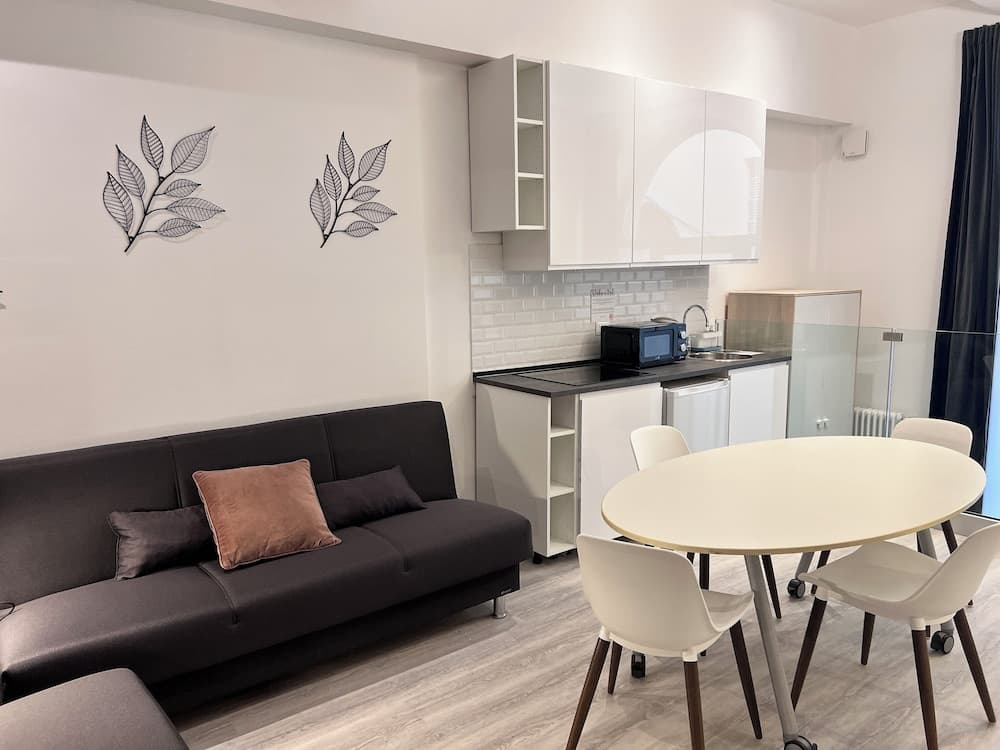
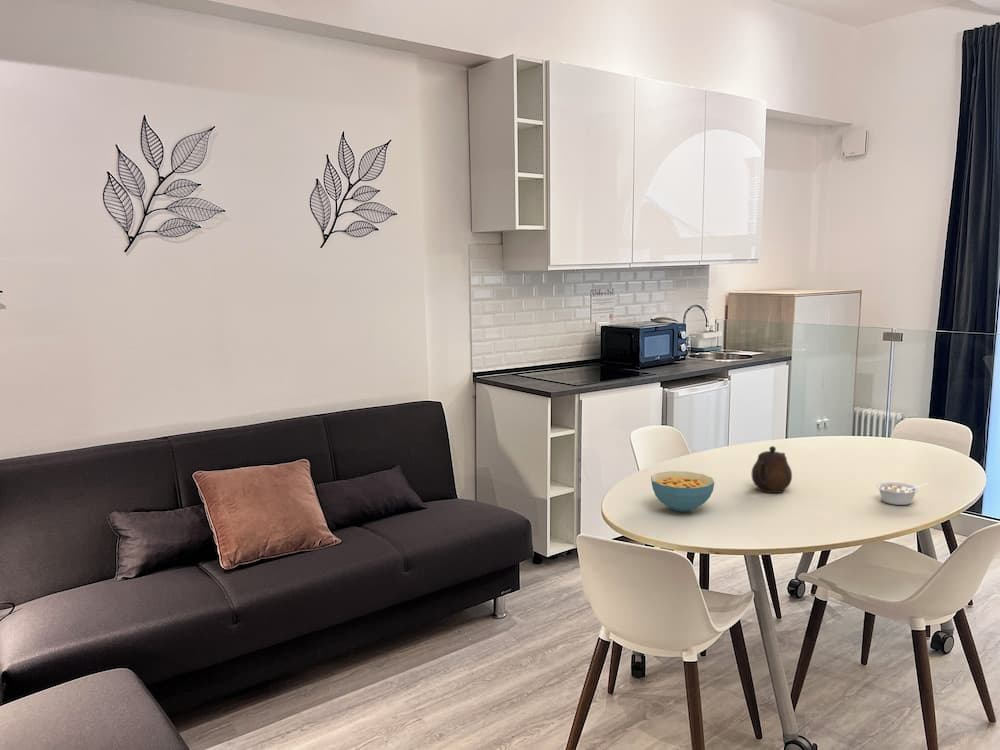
+ legume (898, 492)
+ teapot (770, 468)
+ cereal bowl (681, 494)
